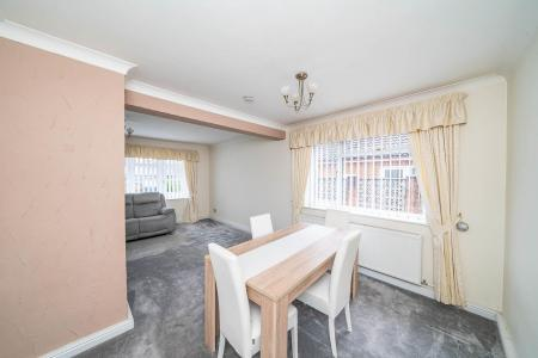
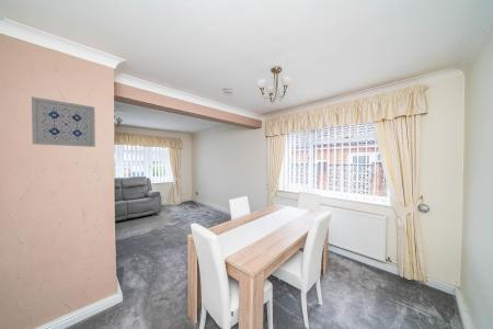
+ wall art (66, 124)
